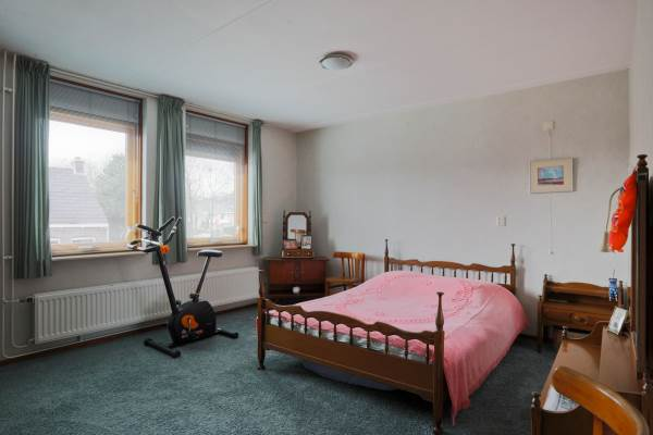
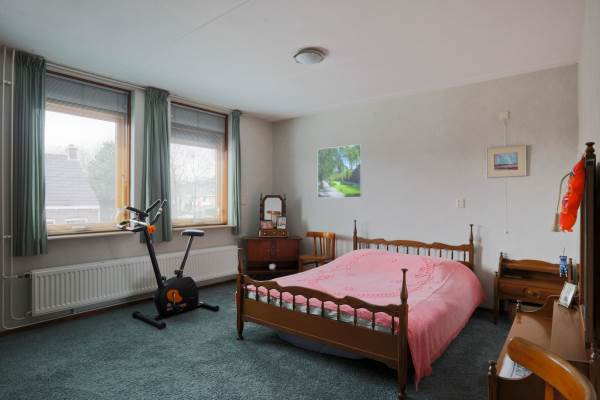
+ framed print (338, 172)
